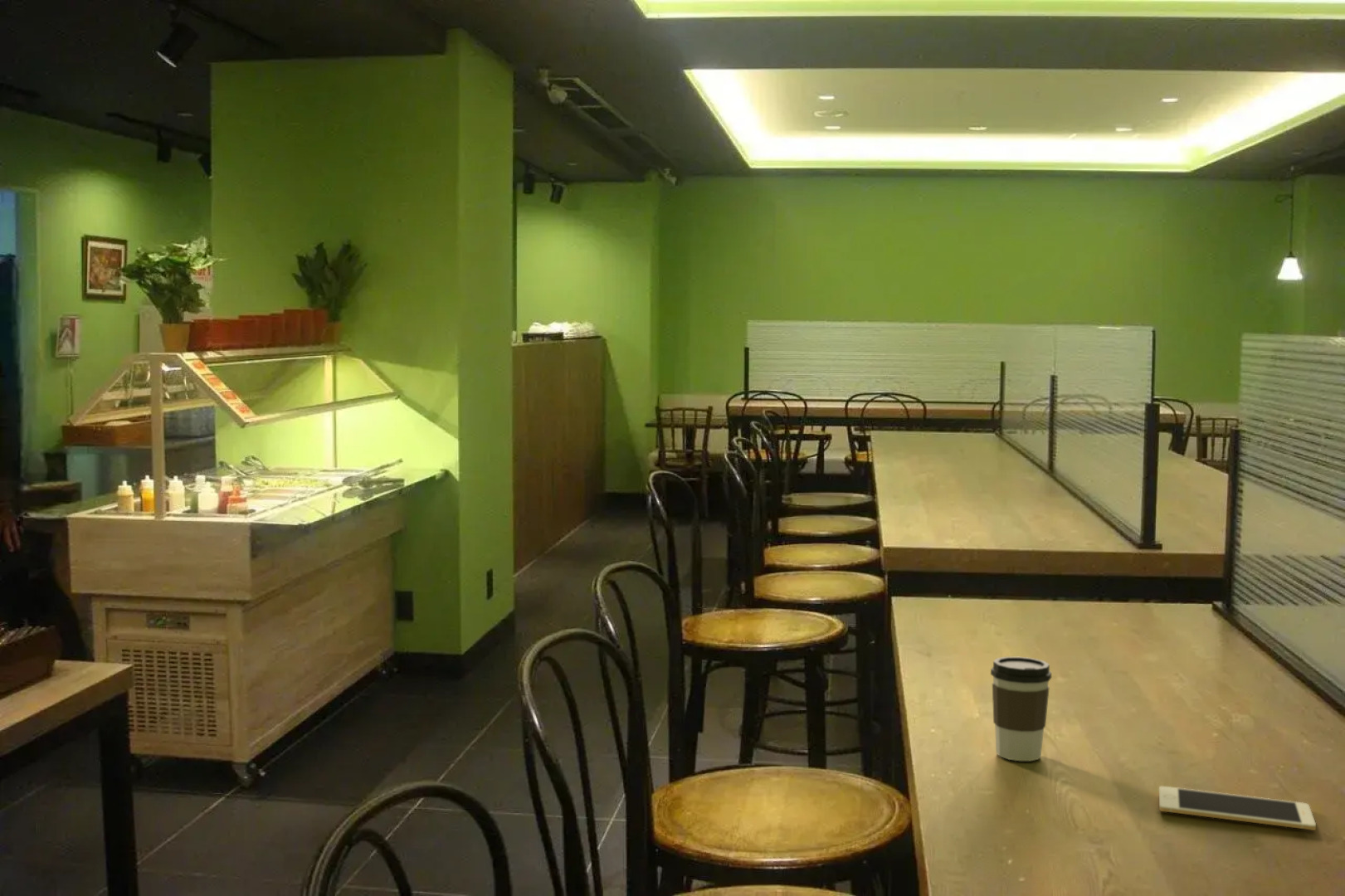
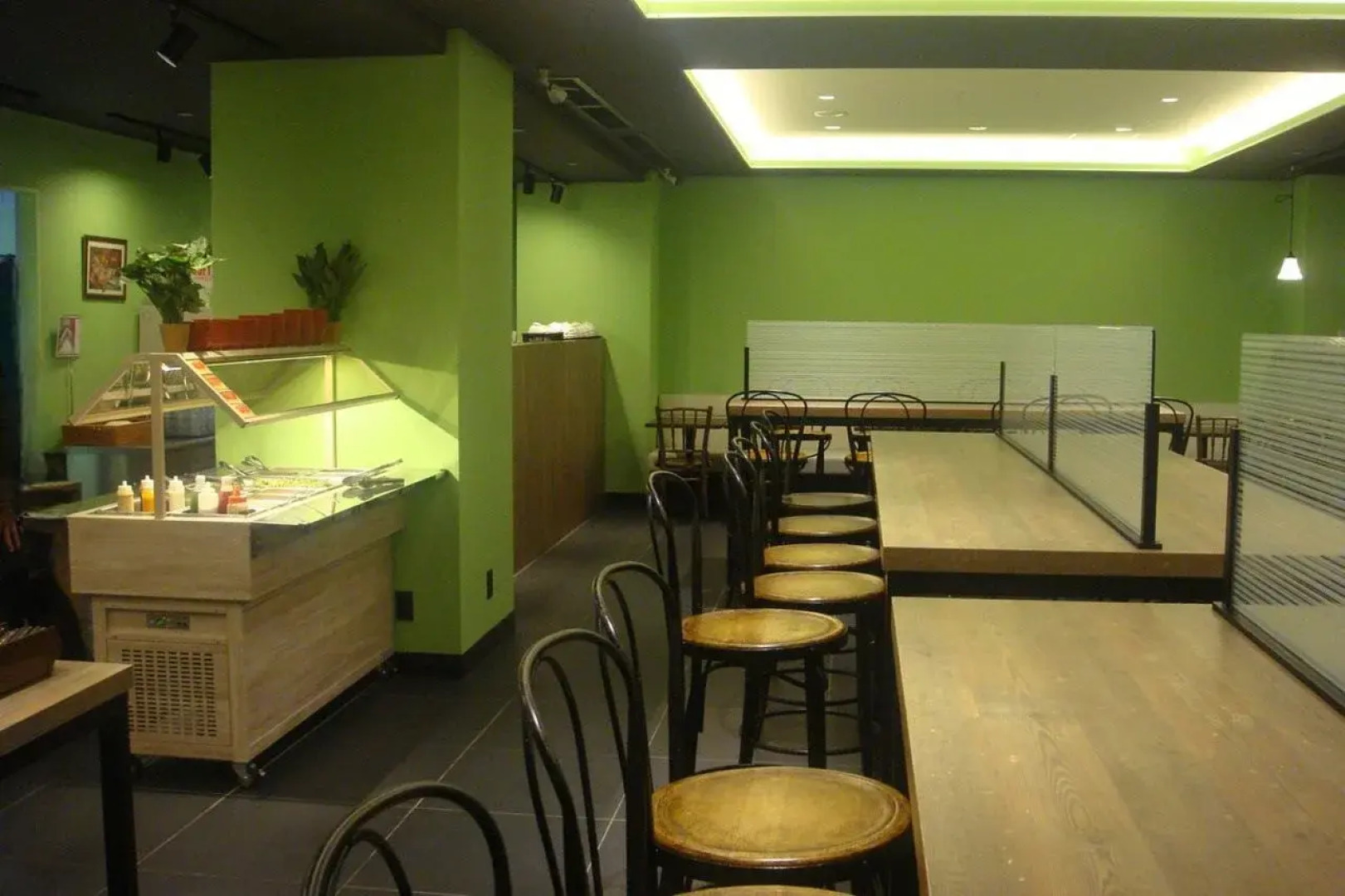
- coffee cup (1020, 709)
- cell phone (1234, 807)
